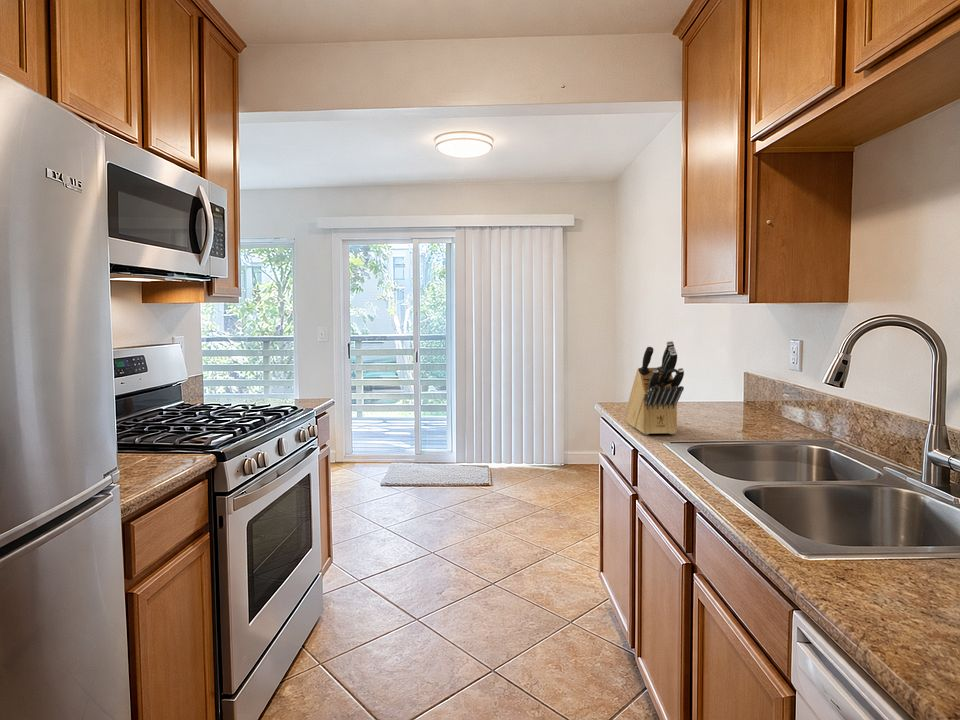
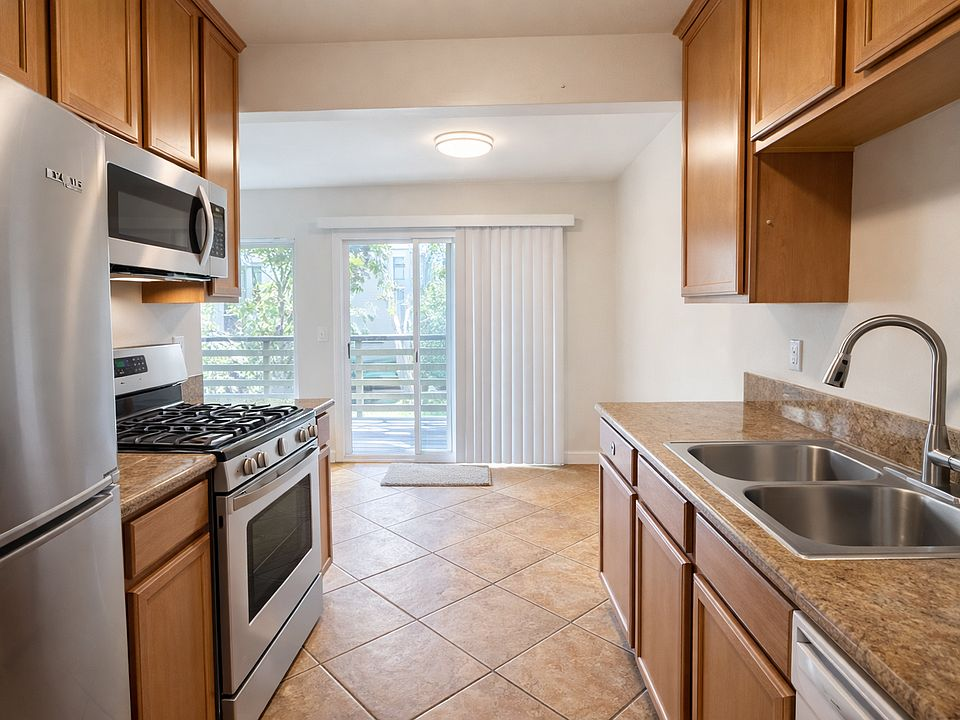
- knife block (652, 385)
